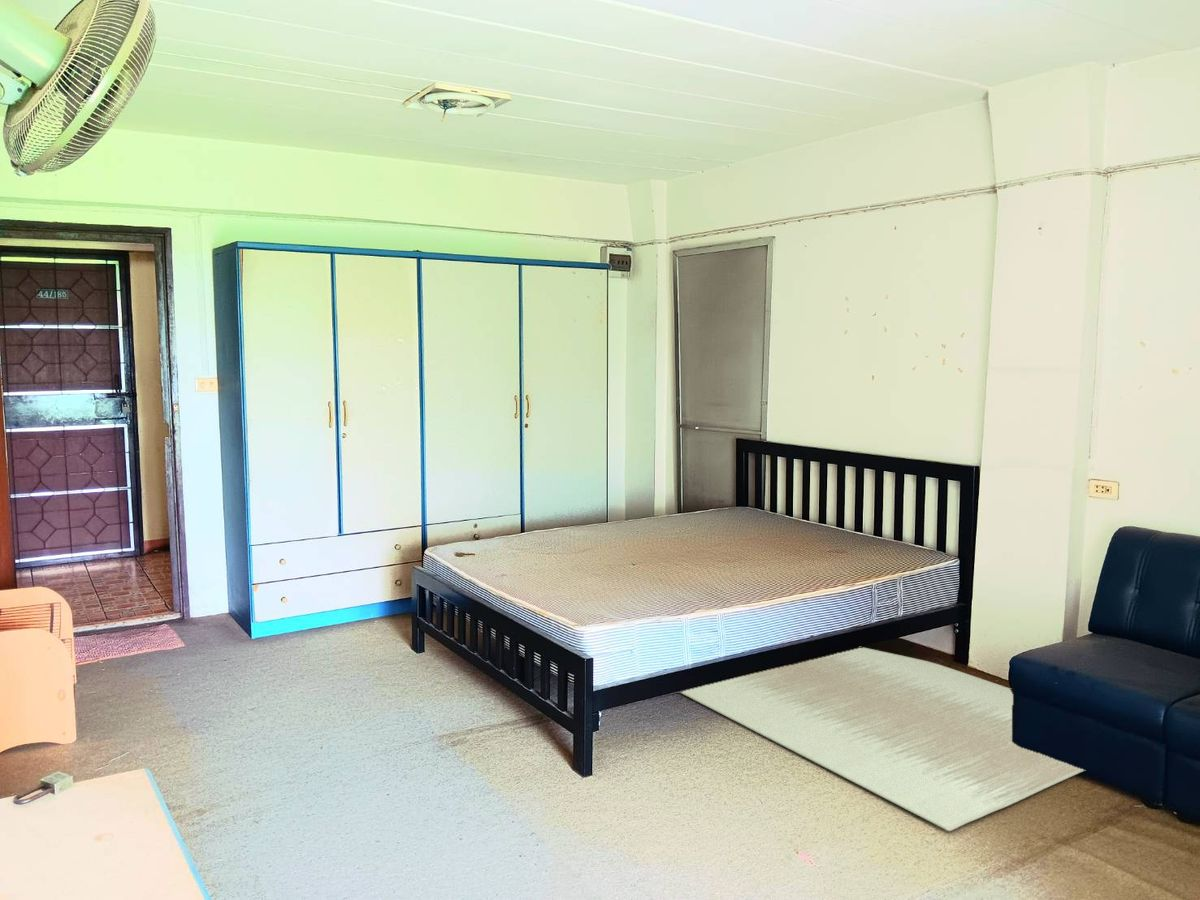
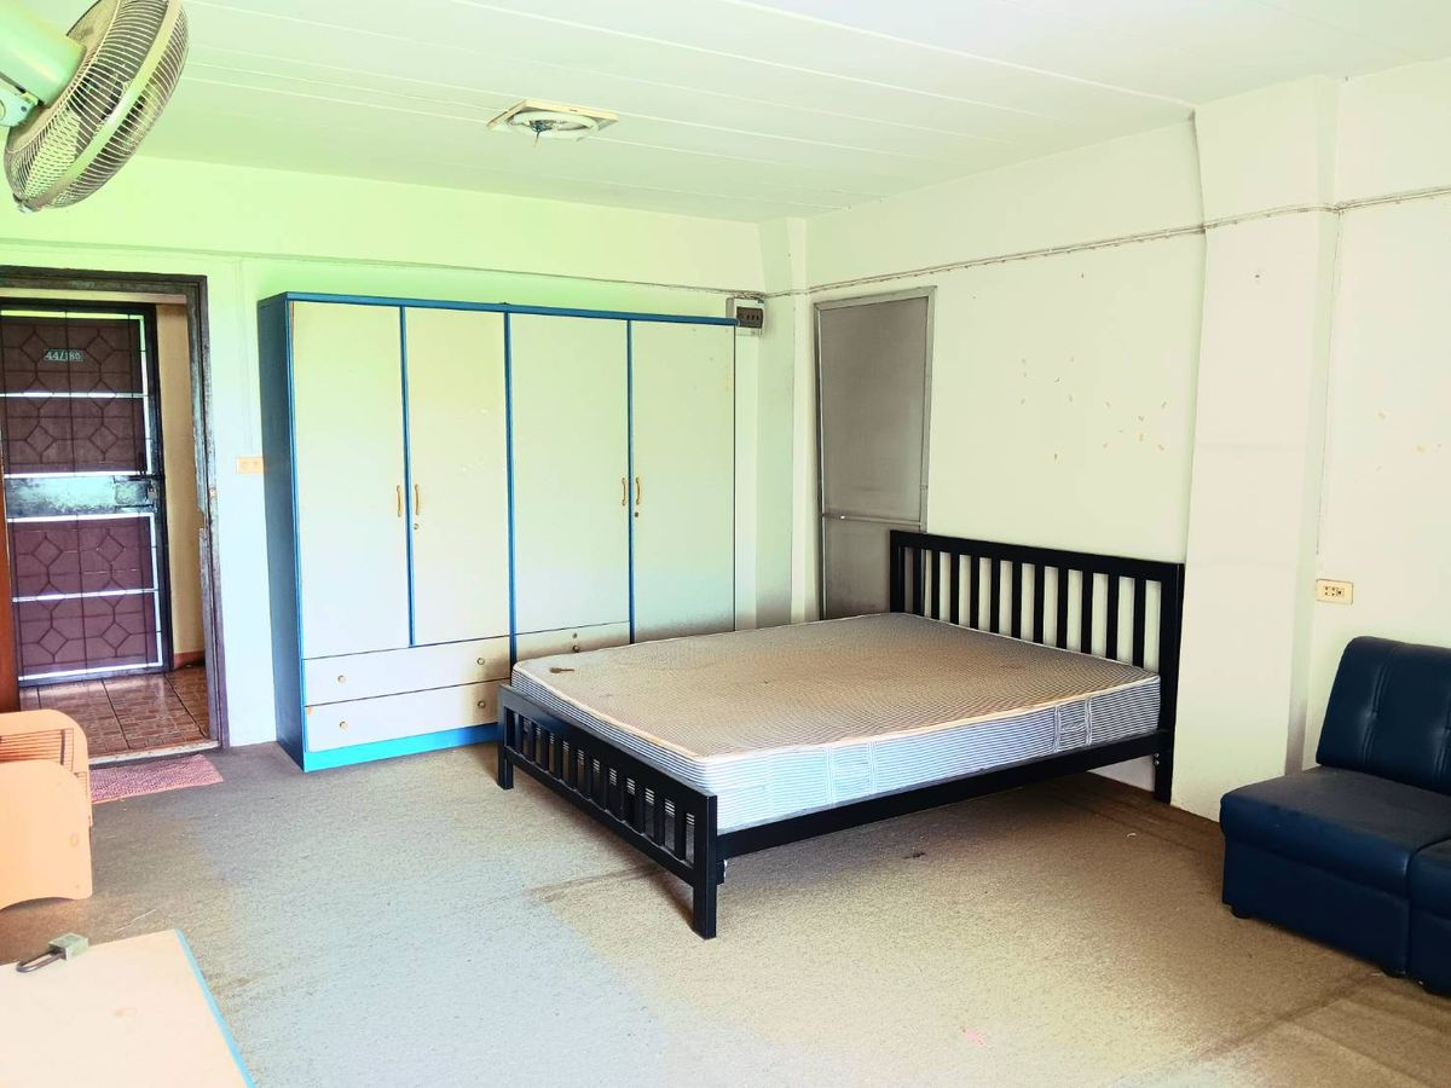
- rug (851, 692)
